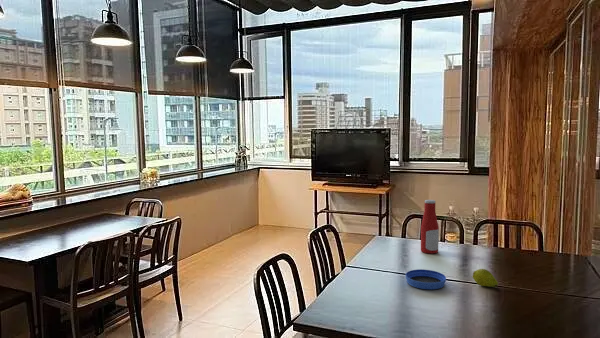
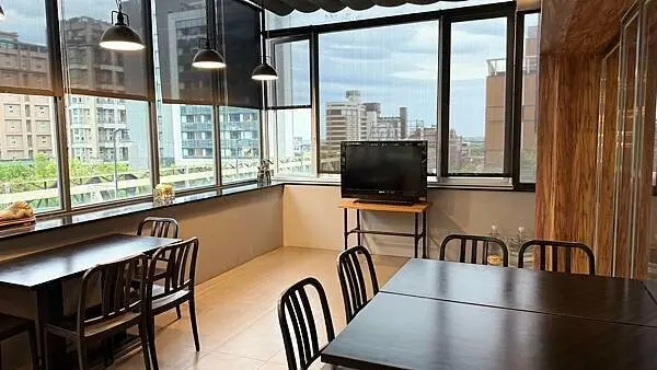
- fruit (486, 278)
- bowl (425, 279)
- bottle (429, 226)
